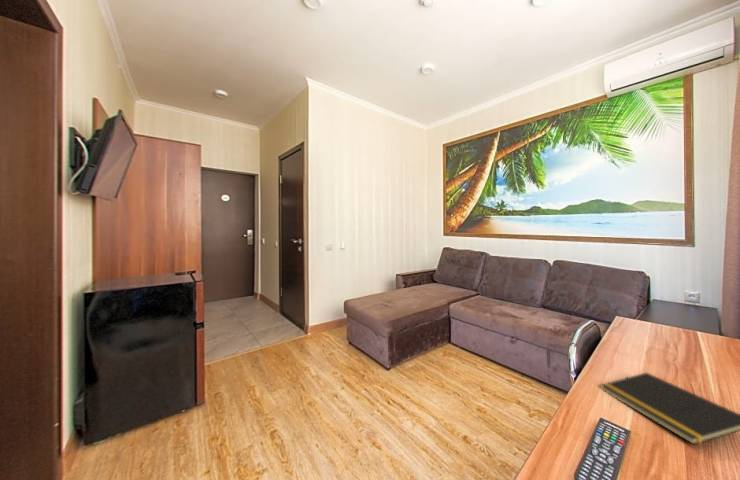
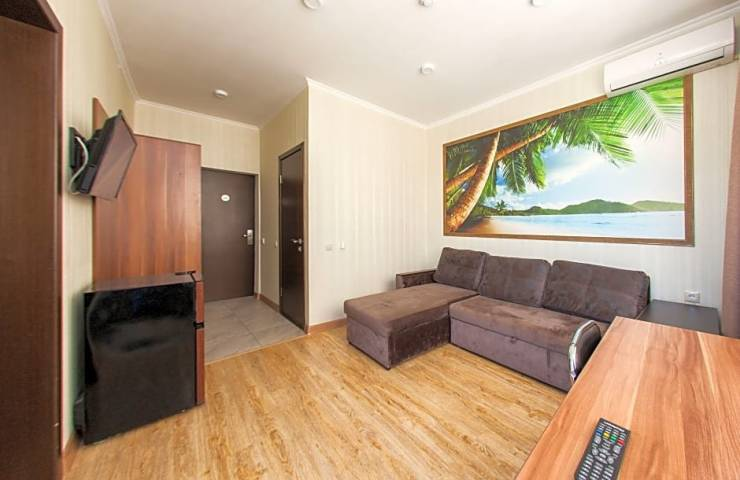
- notepad (666, 402)
